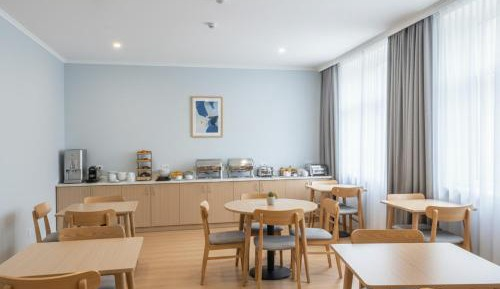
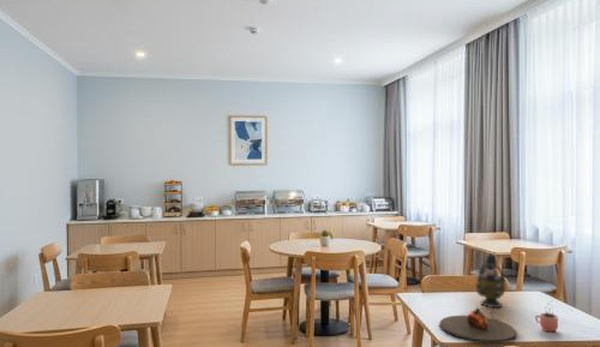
+ cocoa (546, 315)
+ teapot (492, 277)
+ plate (476, 318)
